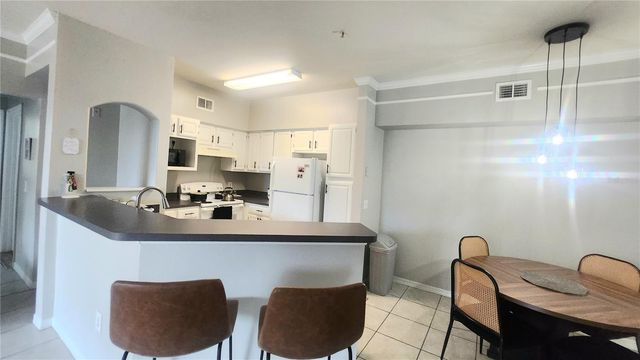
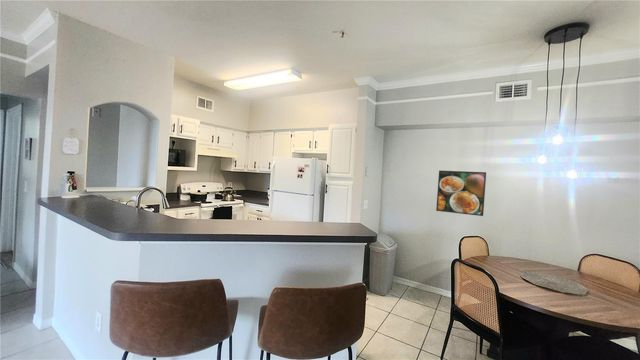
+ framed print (460, 192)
